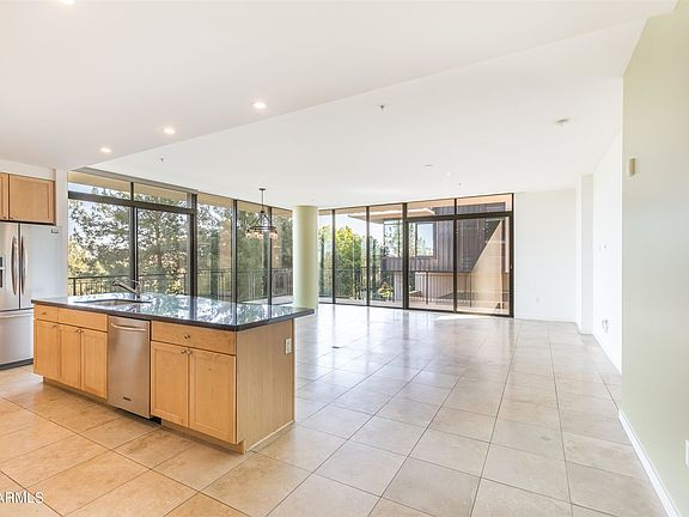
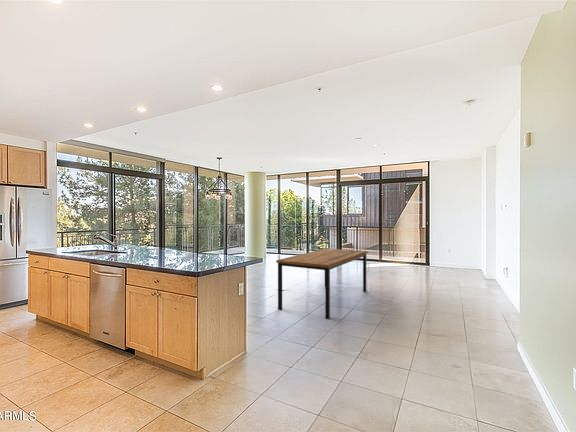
+ dining table (328, 273)
